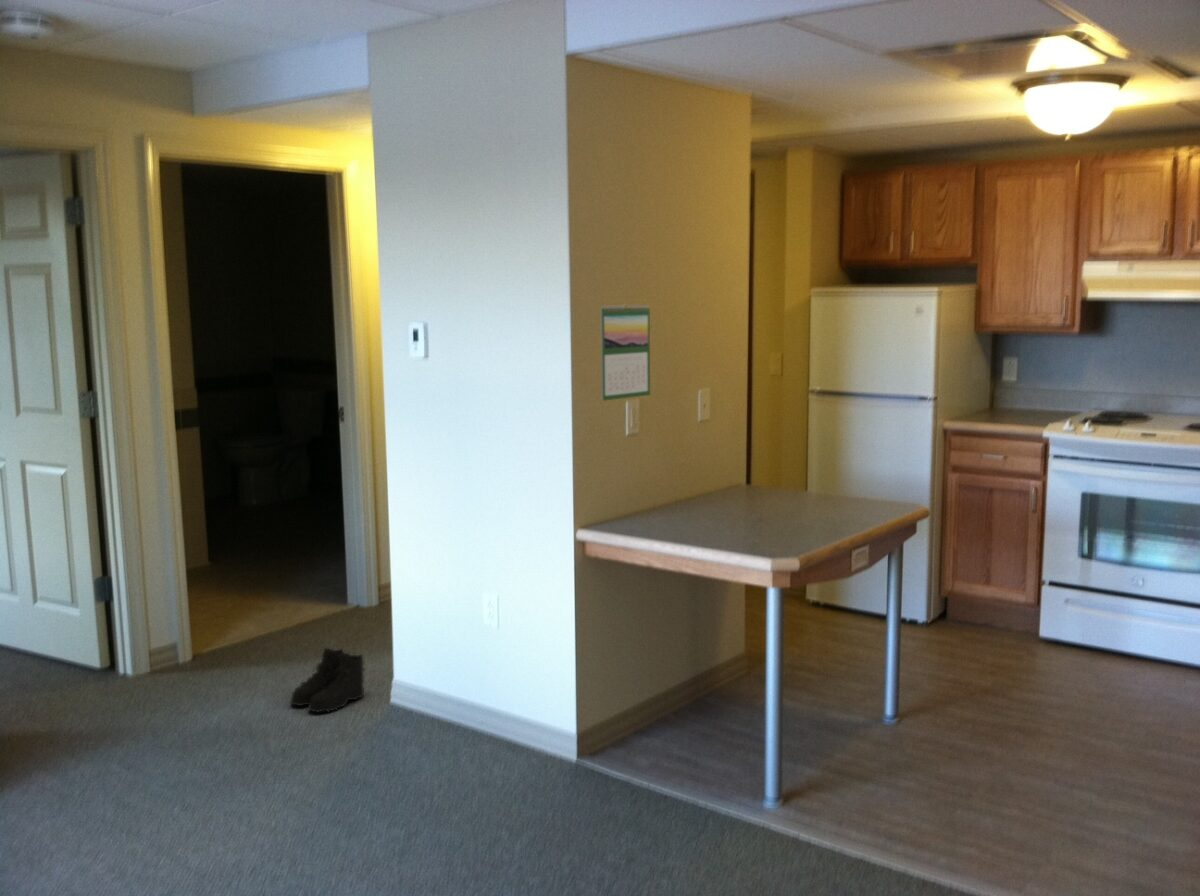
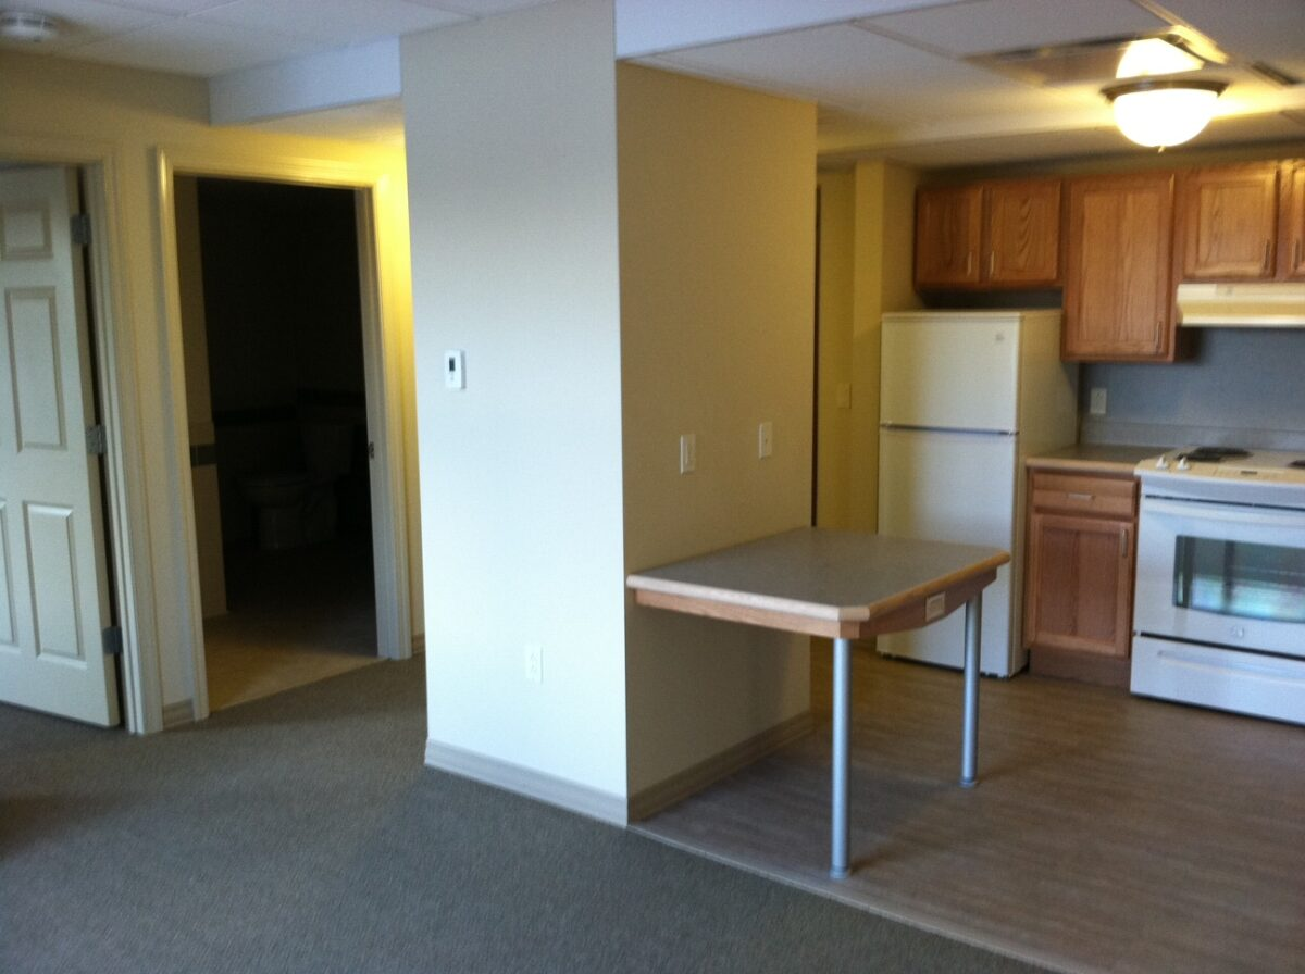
- boots (327, 676)
- calendar (625, 351)
